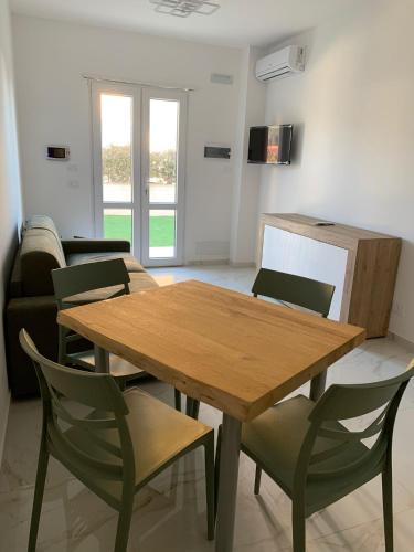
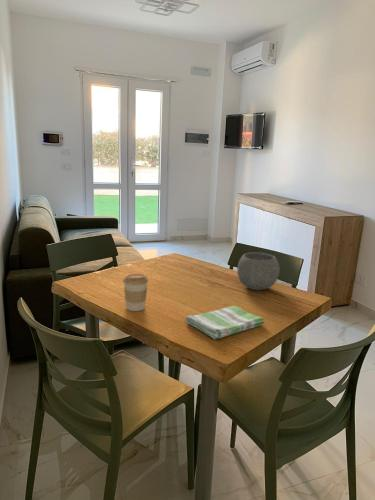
+ coffee cup (135, 291)
+ bowl (257, 271)
+ dish towel (224, 318)
